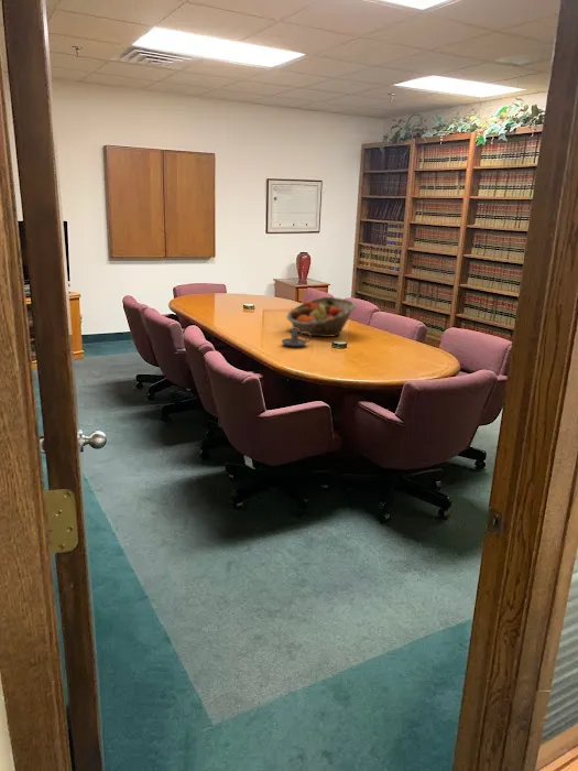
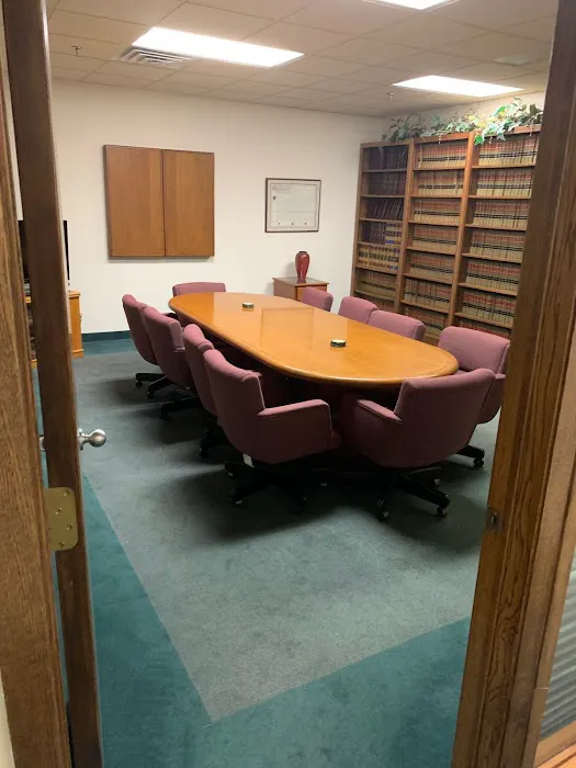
- fruit basket (320, 315)
- candle holder (296, 337)
